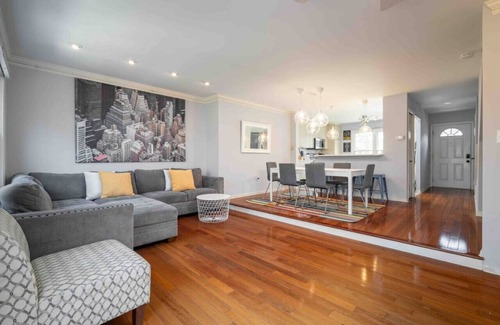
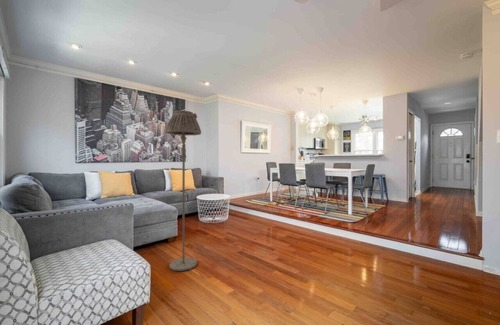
+ floor lamp (183, 188)
